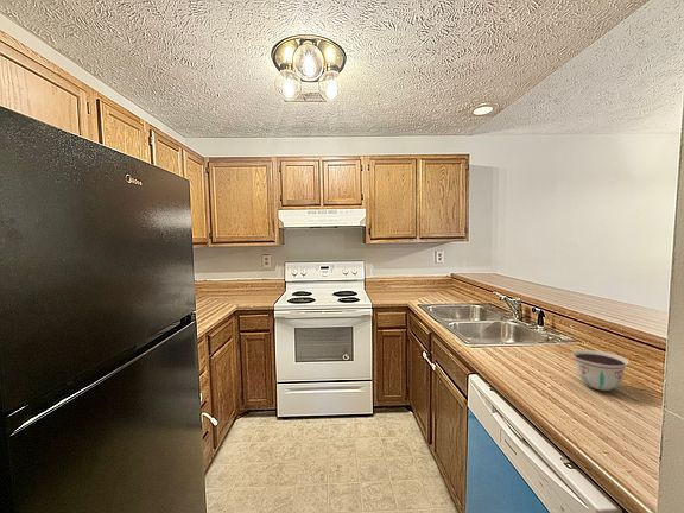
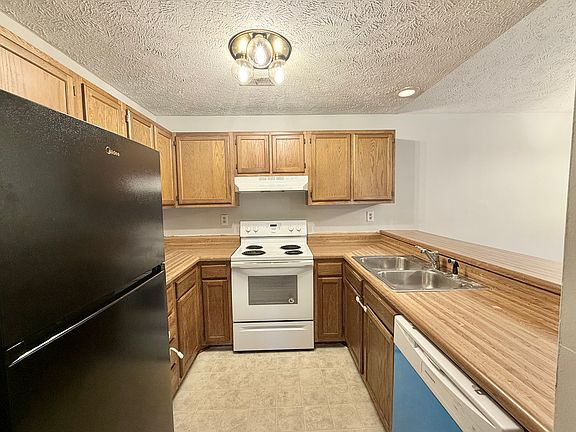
- bowl (598, 370)
